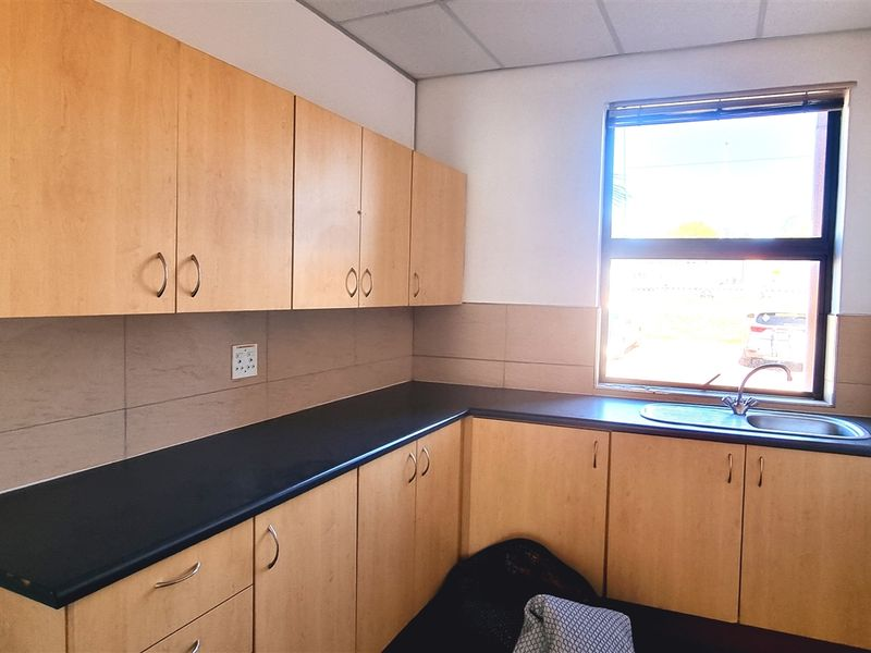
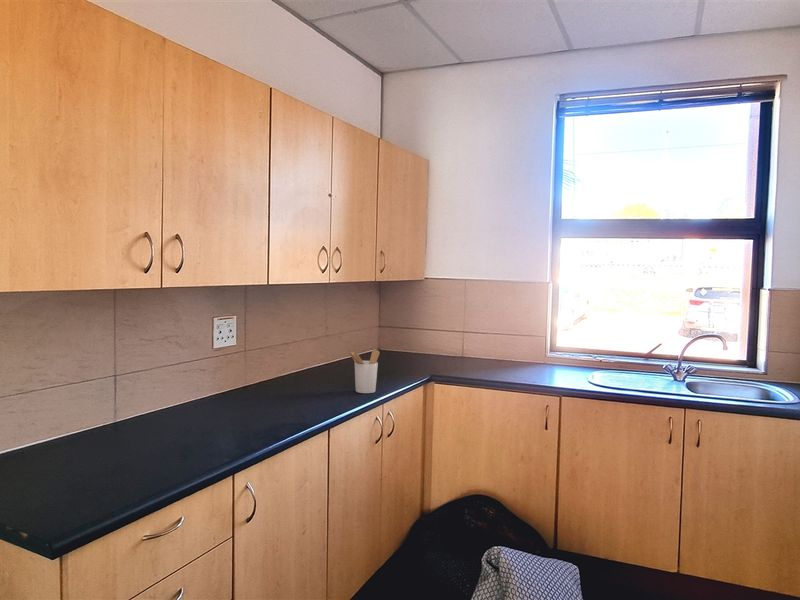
+ utensil holder (361, 370)
